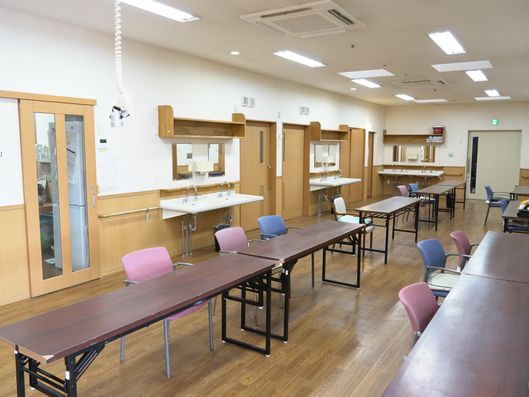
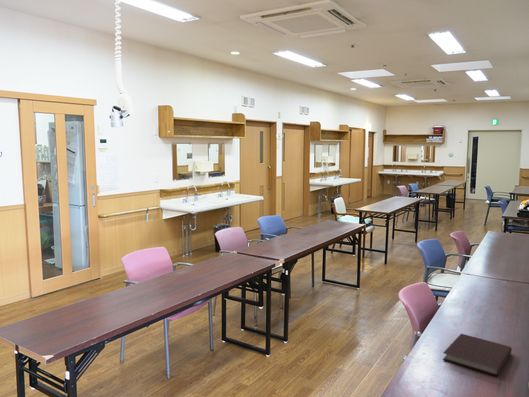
+ notebook (477, 353)
